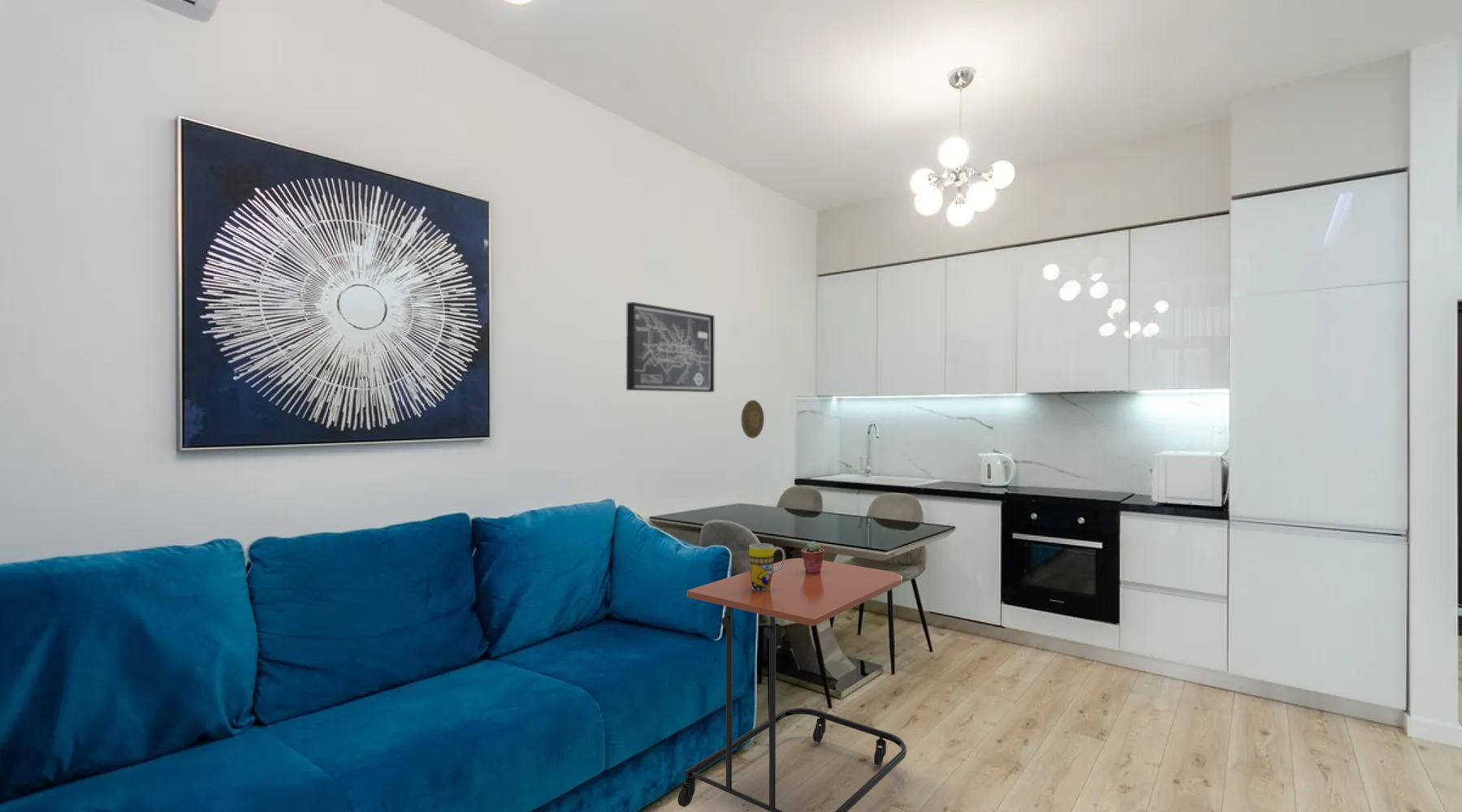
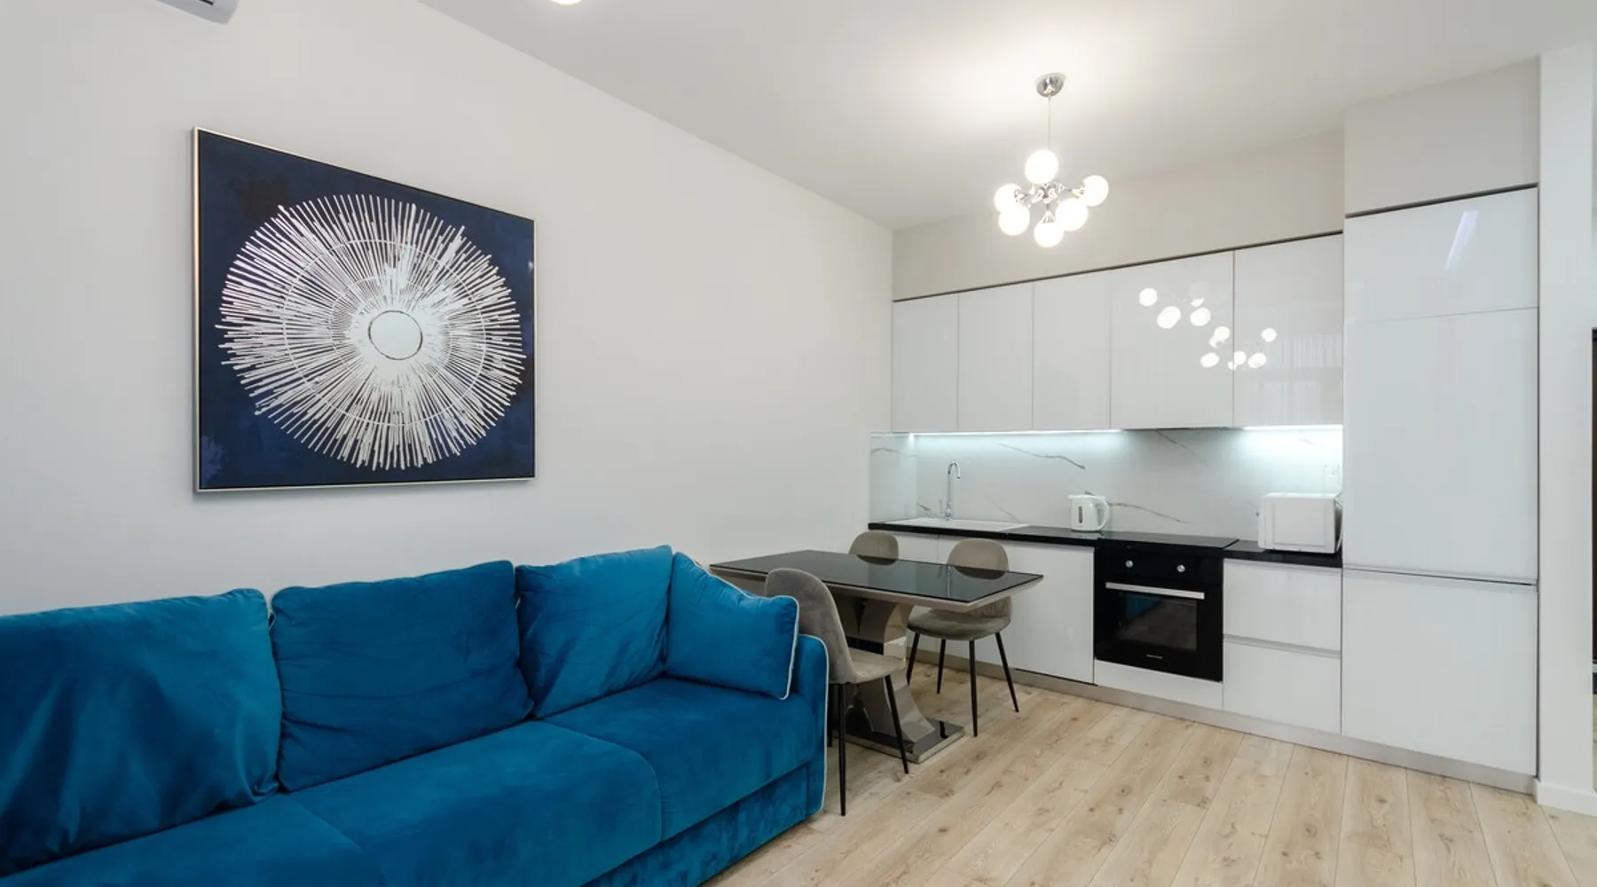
- mug (767, 566)
- wall art (673, 350)
- decorative plate (754, 419)
- potted succulent (812, 555)
- side table (802, 708)
